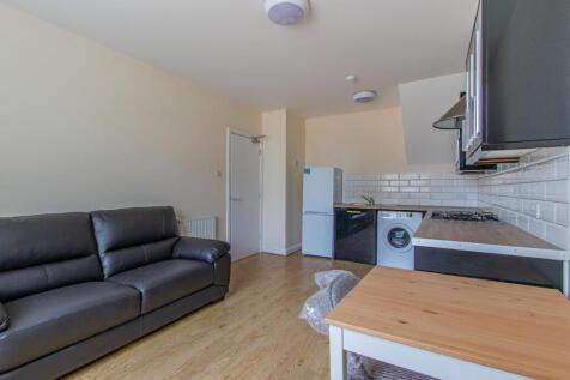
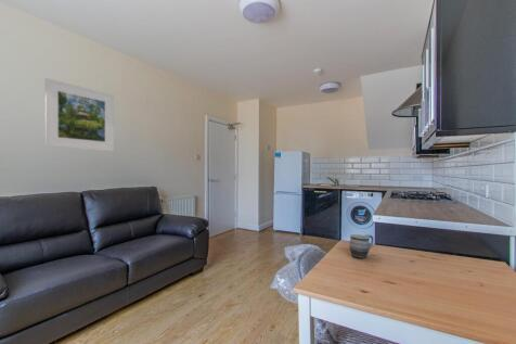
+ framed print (82, 117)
+ mug (361, 244)
